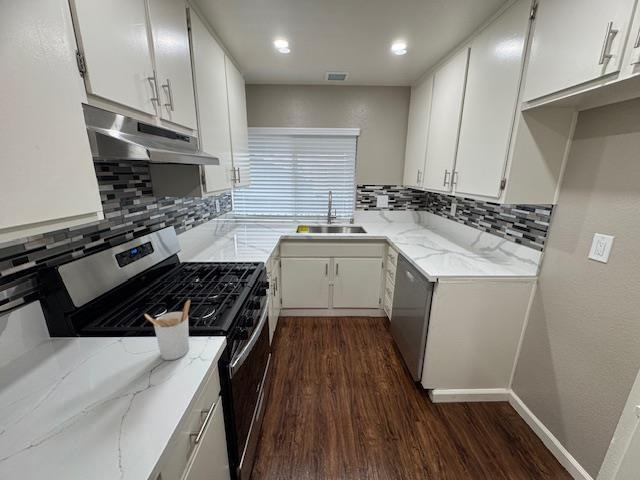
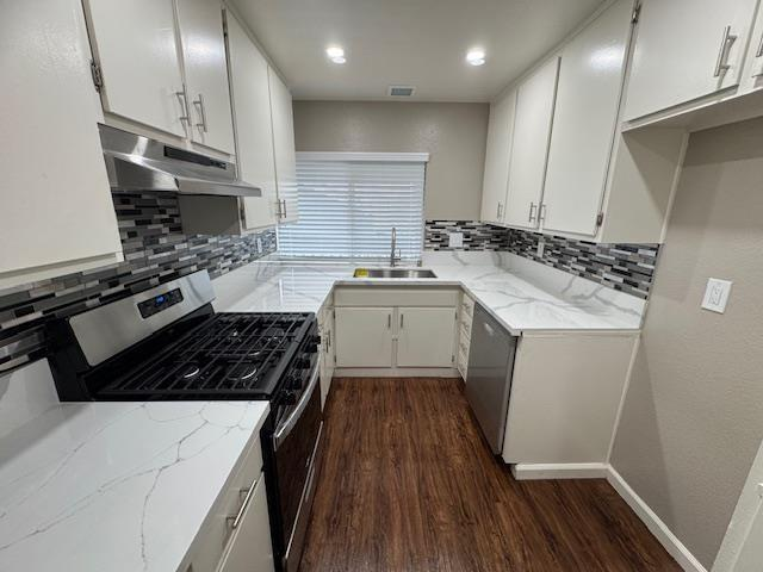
- utensil holder (171, 331)
